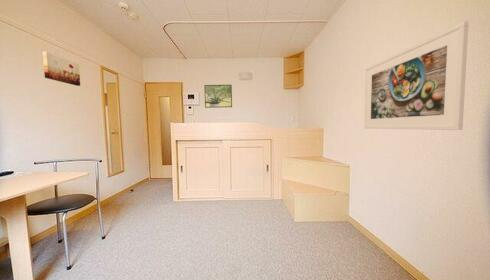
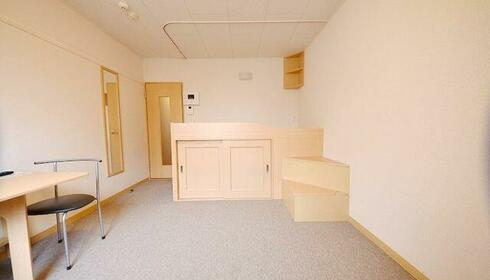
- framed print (400, 90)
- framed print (218, 96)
- wall art (63, 70)
